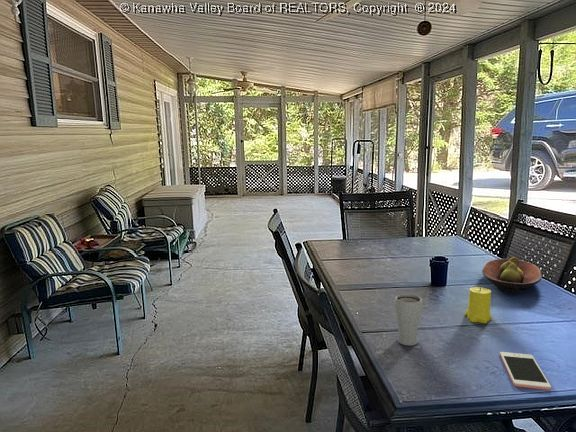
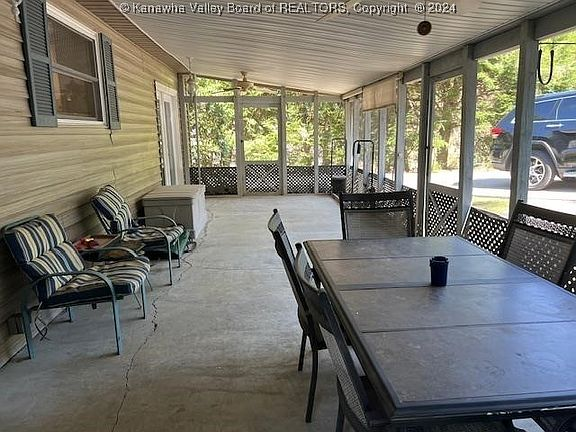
- fruit bowl (511, 271)
- candle (480, 302)
- cell phone (523, 369)
- drinking glass (408, 320)
